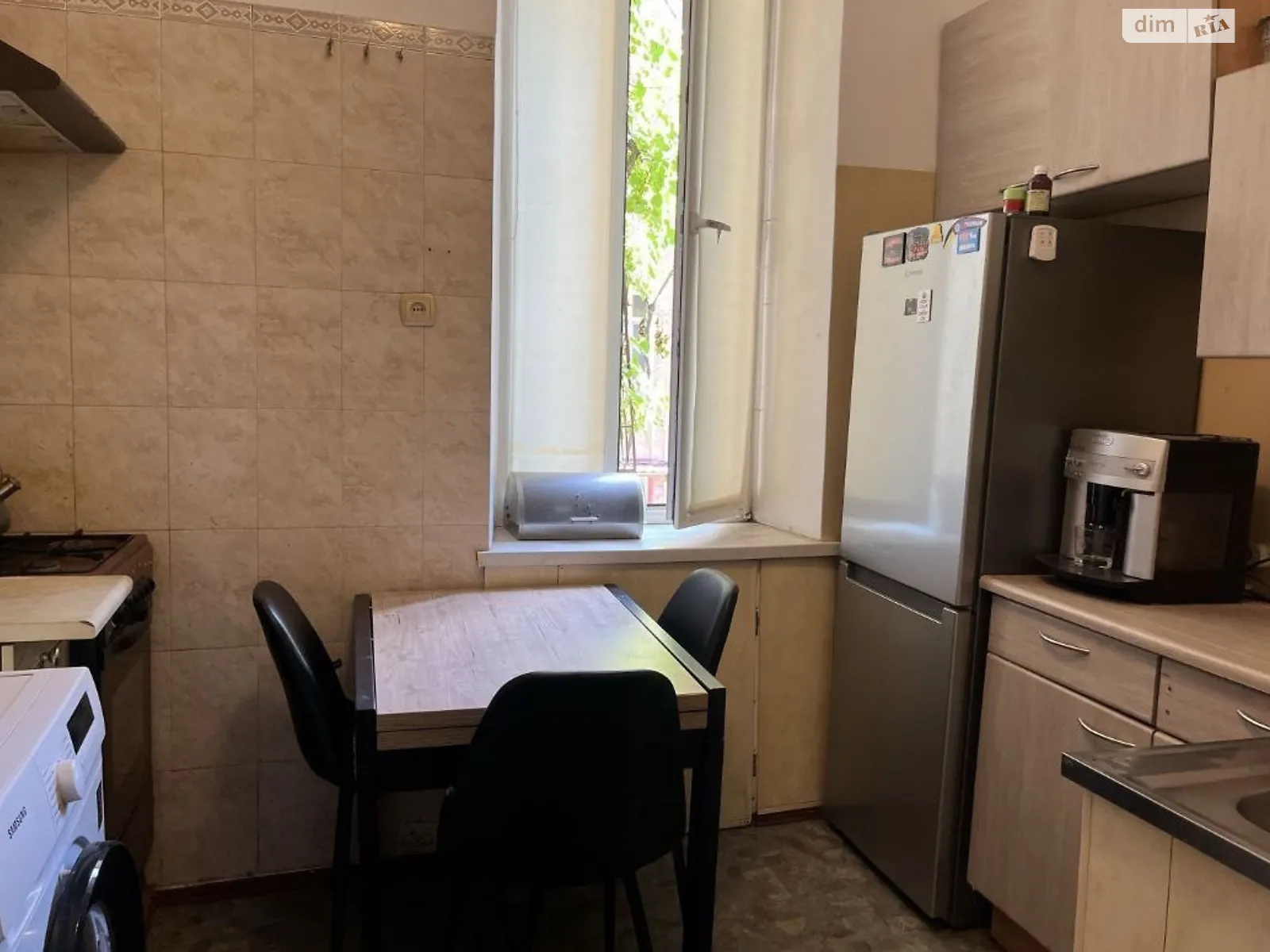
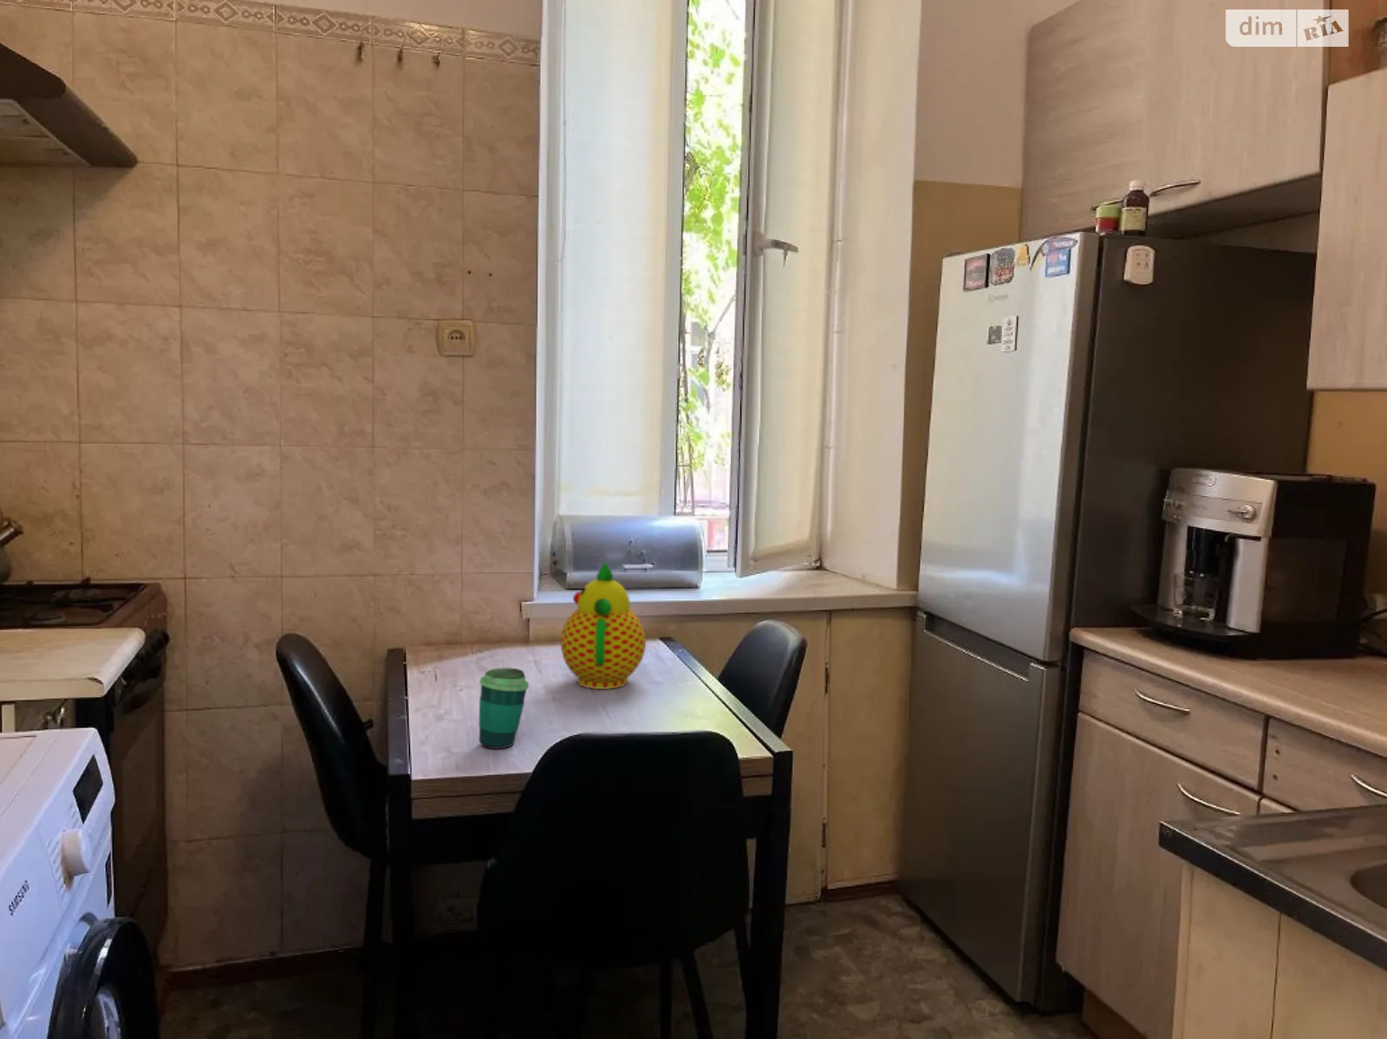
+ cup (503, 707)
+ teapot (604, 619)
